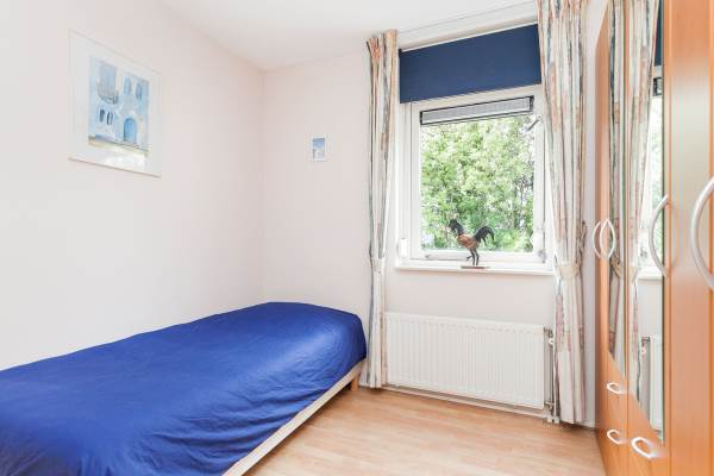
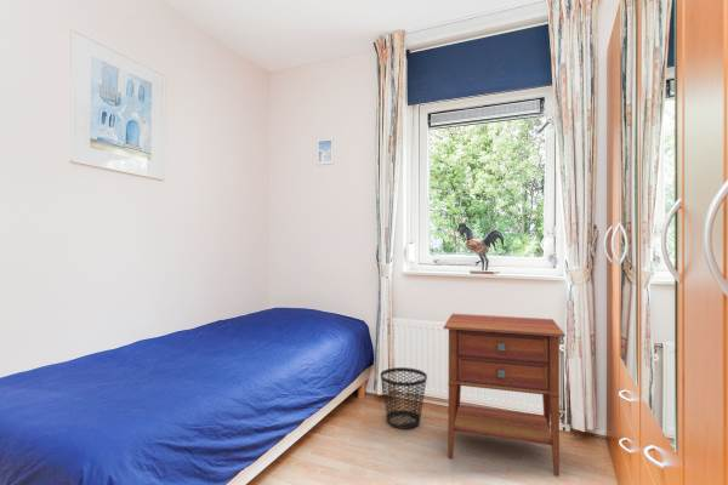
+ wastebasket (403, 398)
+ nightstand (500, 384)
